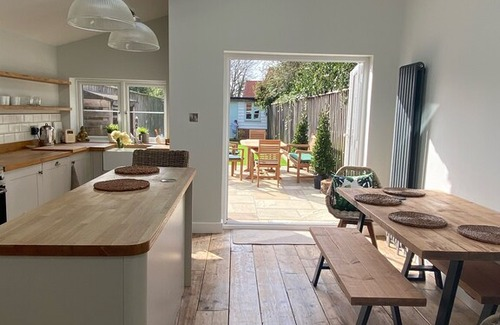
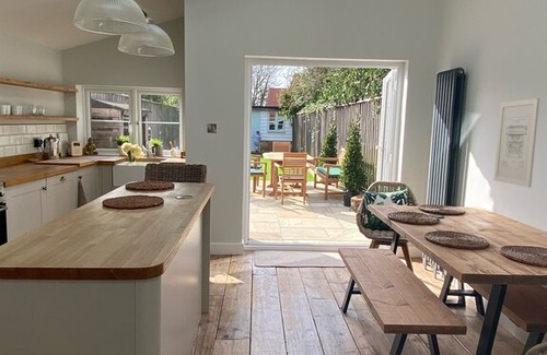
+ wall art (514, 142)
